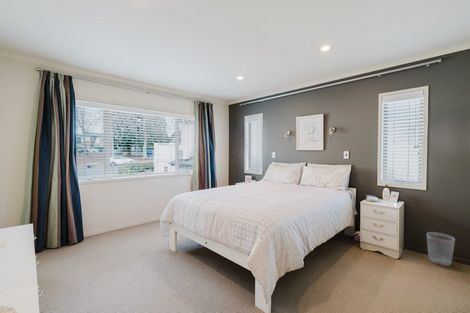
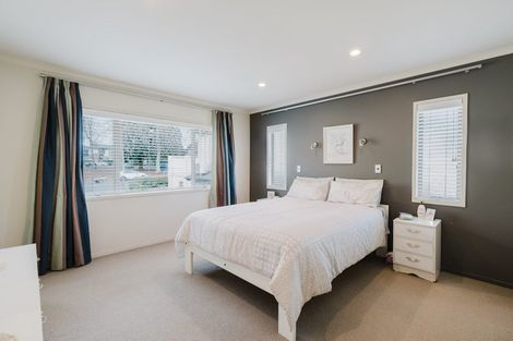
- wastebasket (440, 248)
